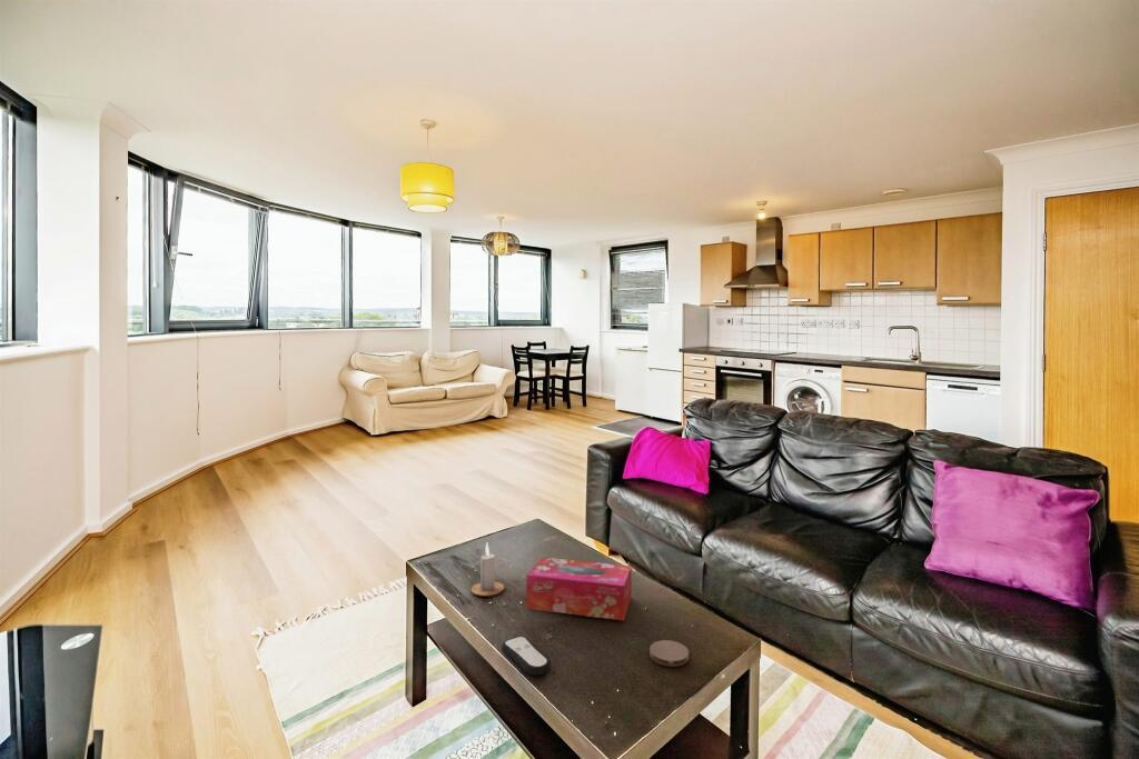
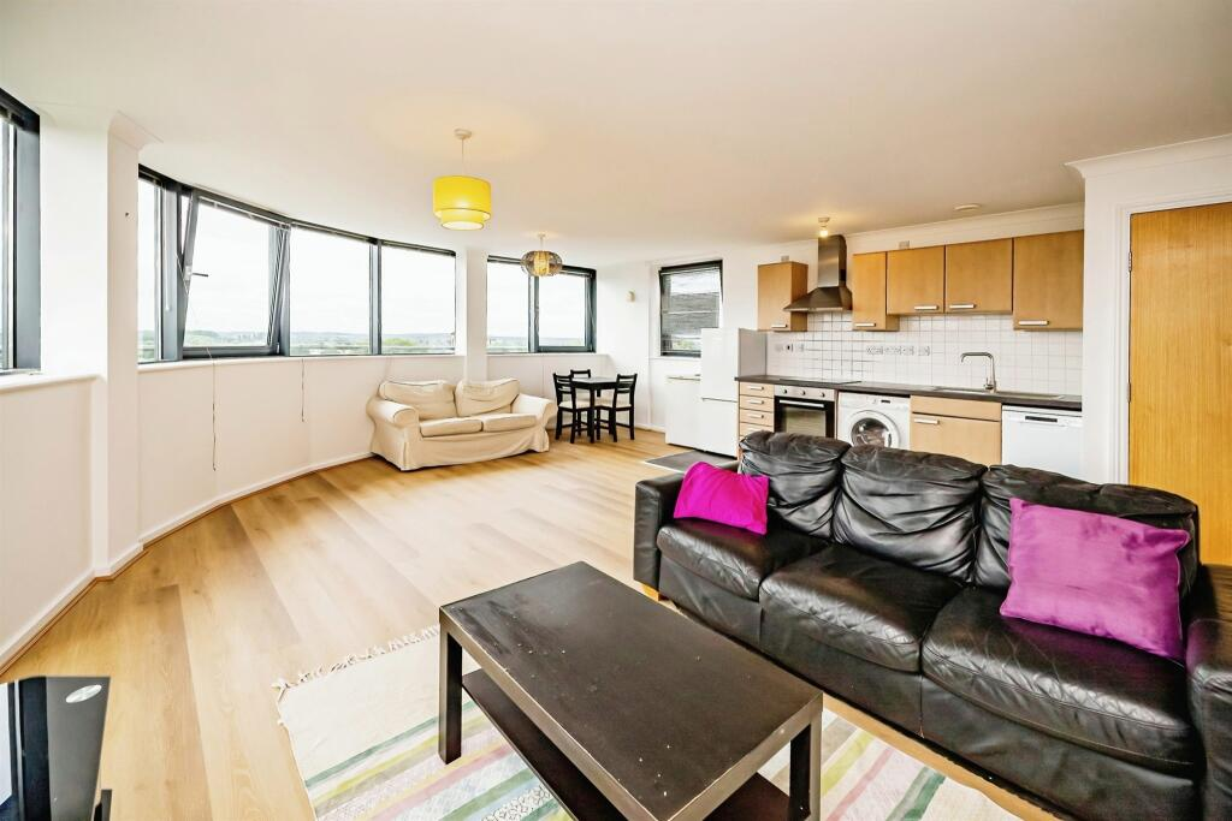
- remote control (526, 655)
- tissue box (580, 587)
- coaster (668, 652)
- candle (487, 565)
